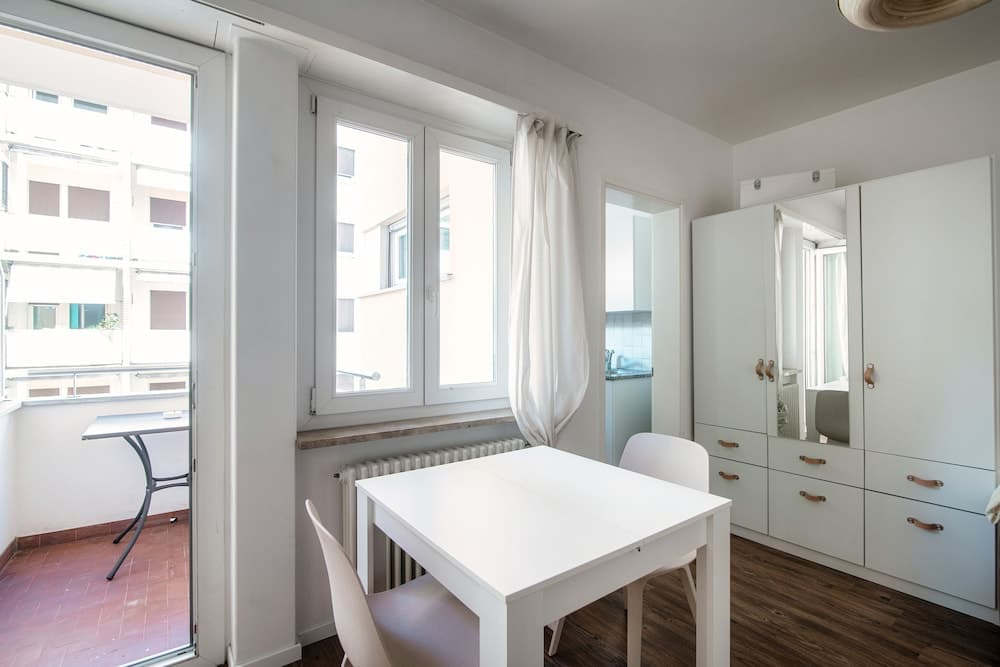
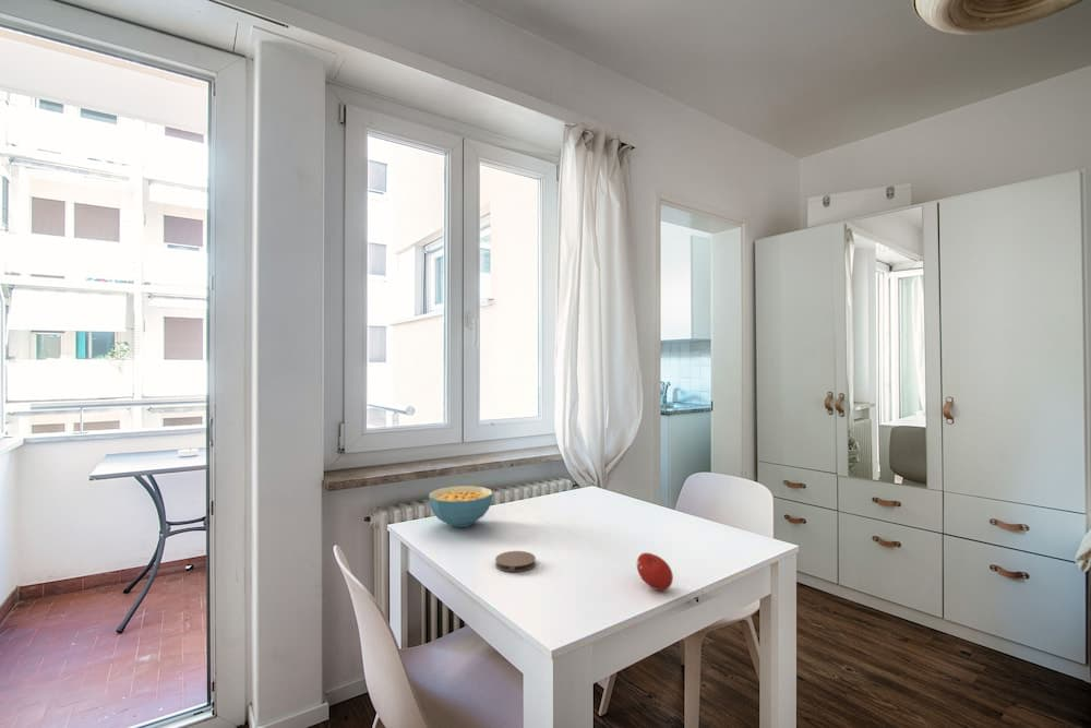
+ coaster (515, 561)
+ cereal bowl (460, 509)
+ fruit (655, 571)
